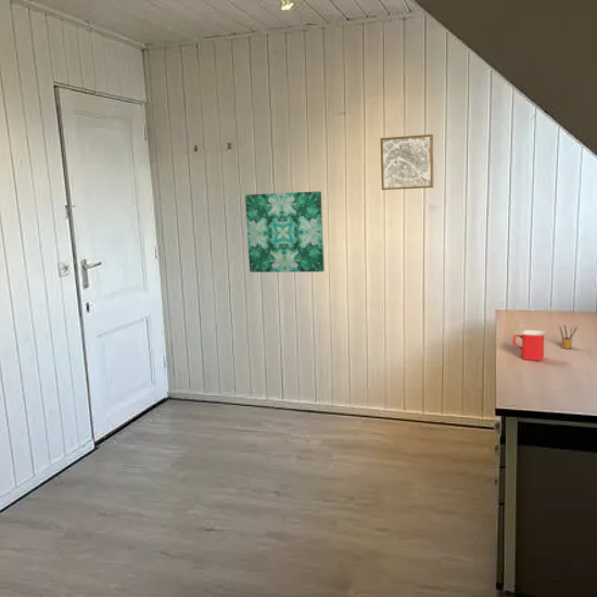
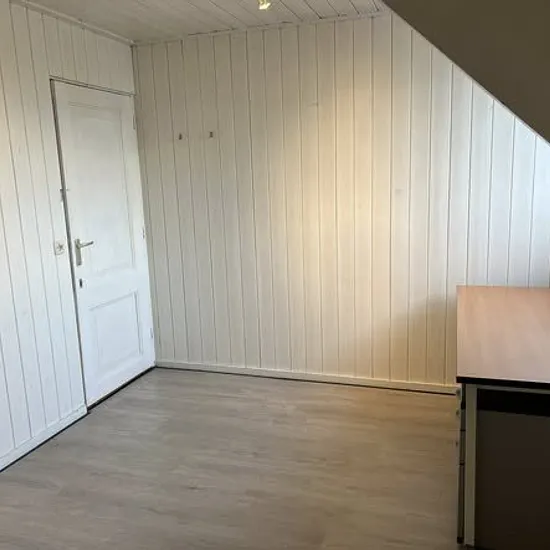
- wall art (284, 232)
- pencil box (567, 336)
- mug (528, 344)
- wall art (406, 163)
